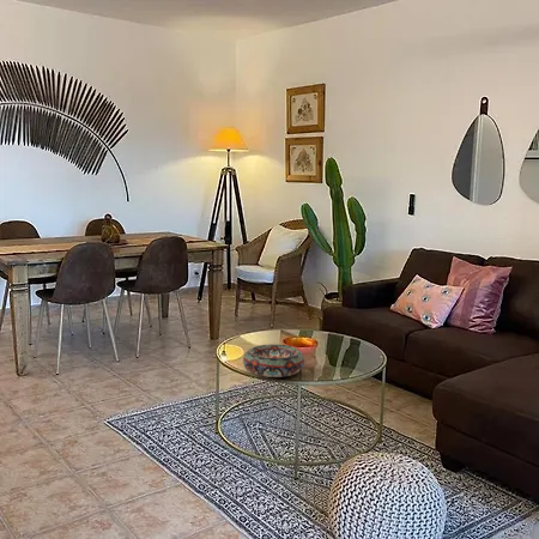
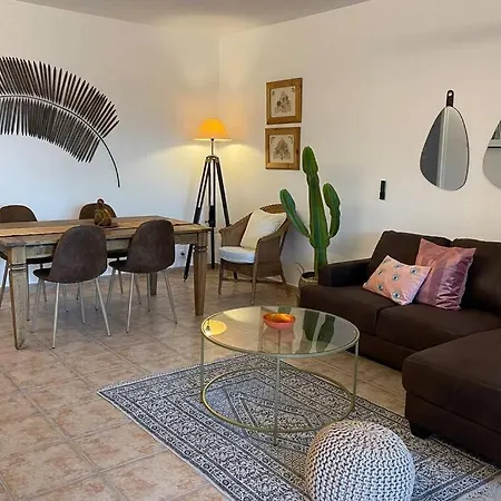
- decorative bowl (273, 361)
